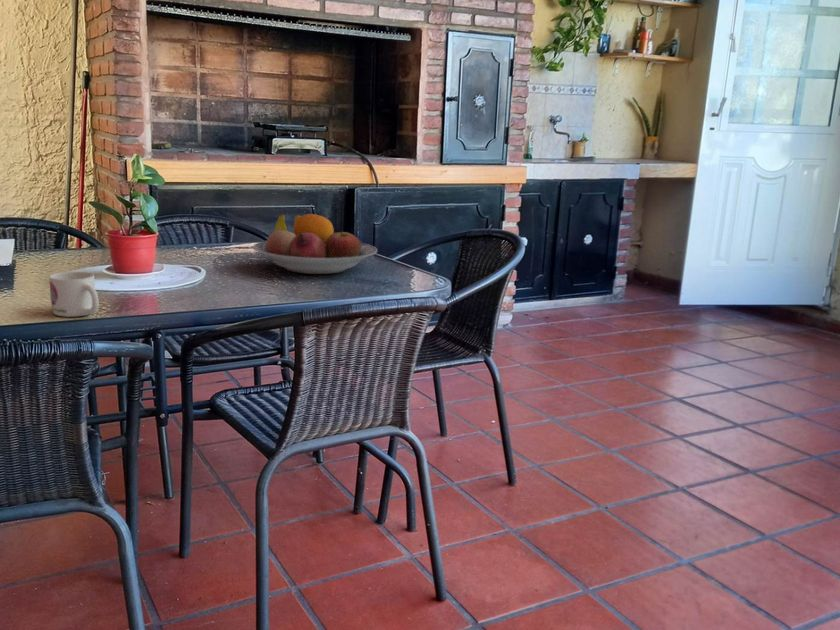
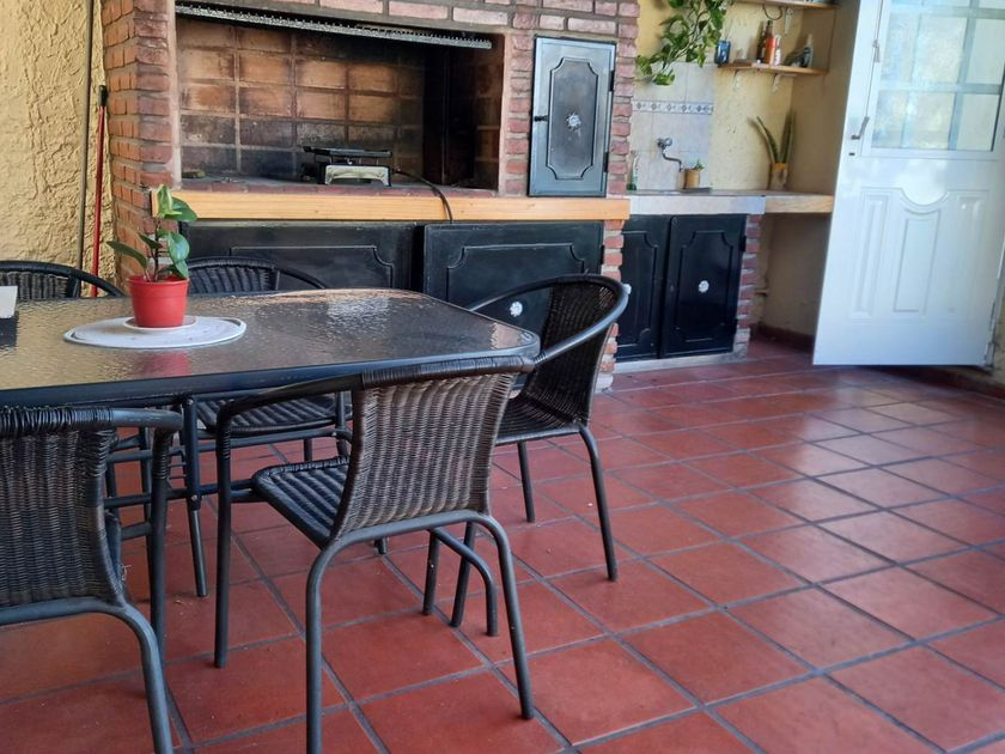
- mug (78, 295)
- fruit bowl (315, 242)
